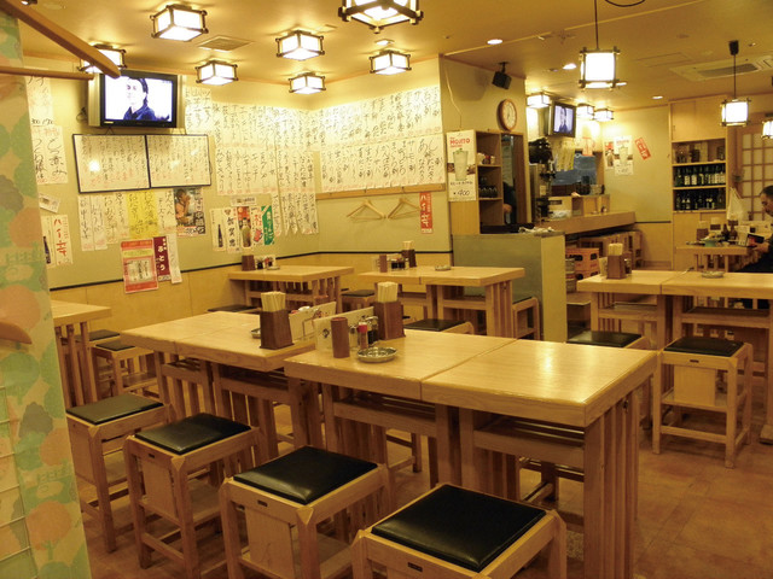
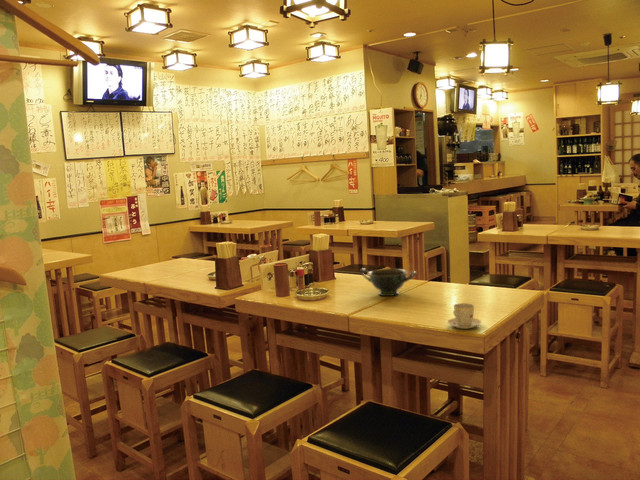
+ bowl (387, 281)
+ teacup (464, 315)
